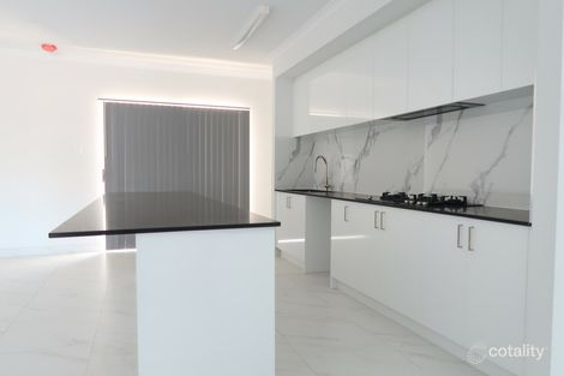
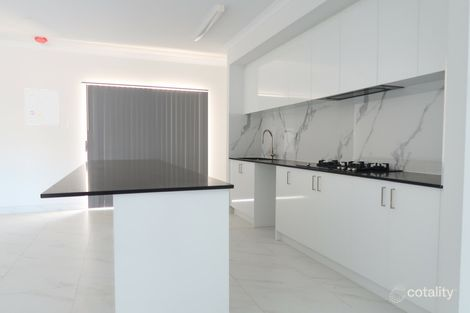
+ wall art (41, 107)
